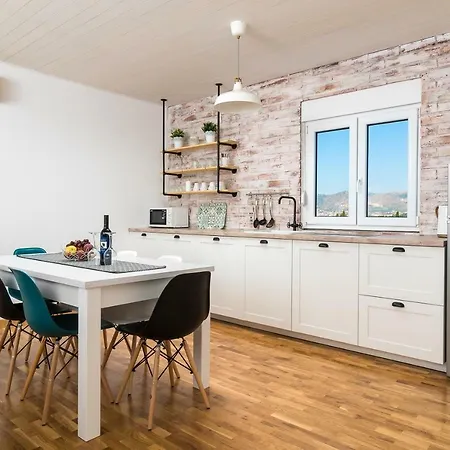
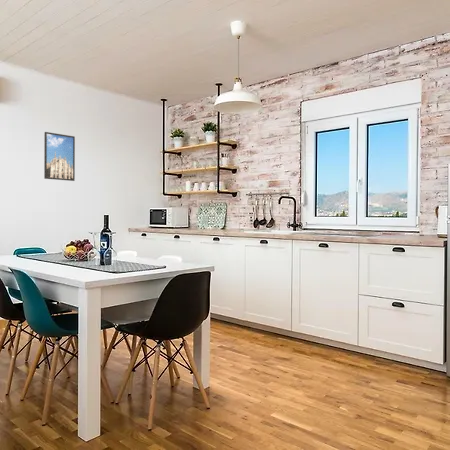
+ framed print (59, 157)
